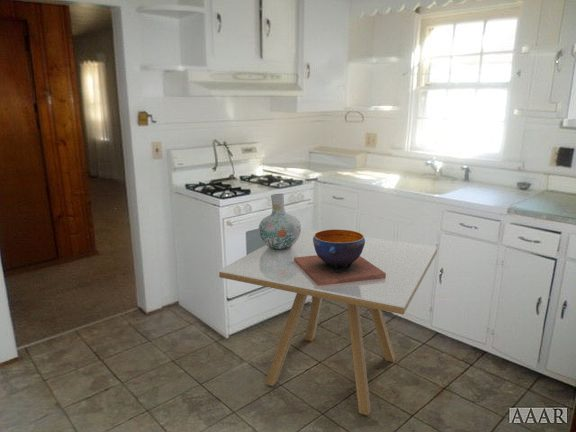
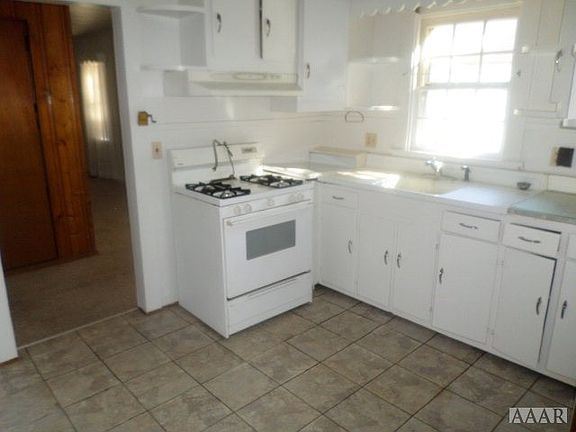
- decorative bowl (338, 251)
- dining table (348, 316)
- vase (281, 221)
